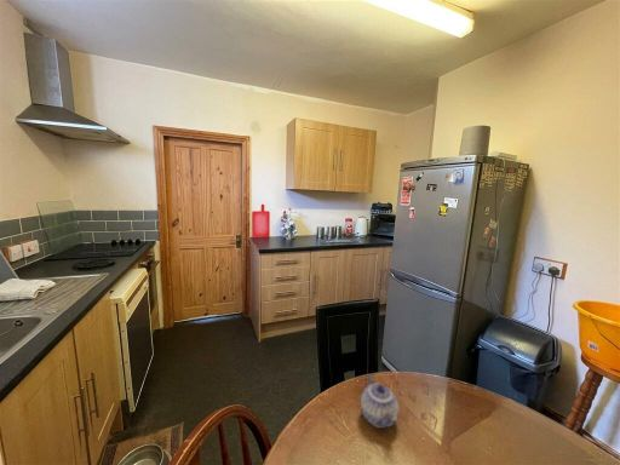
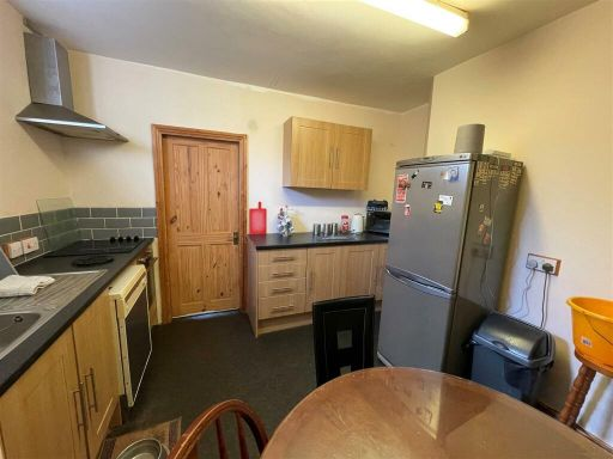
- teapot (379, 402)
